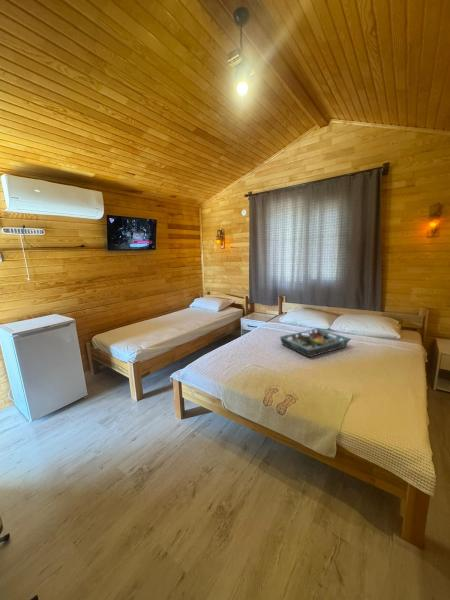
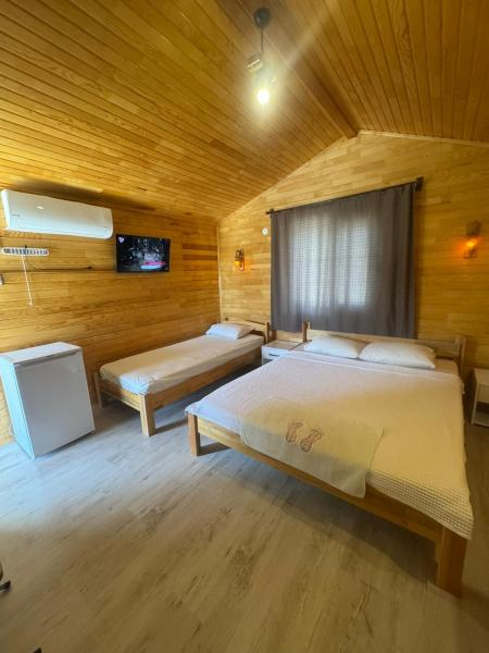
- serving tray (314, 341)
